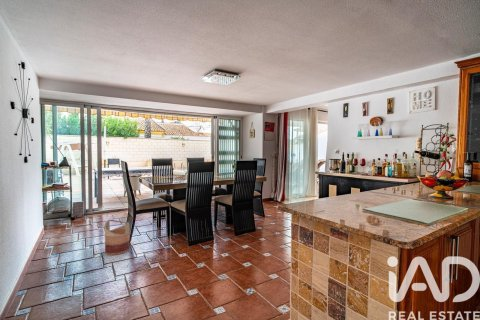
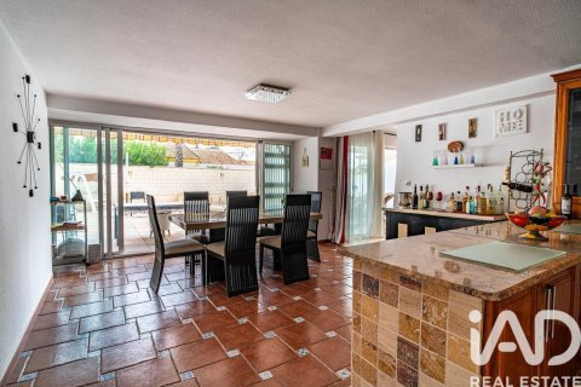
- basket (117, 235)
